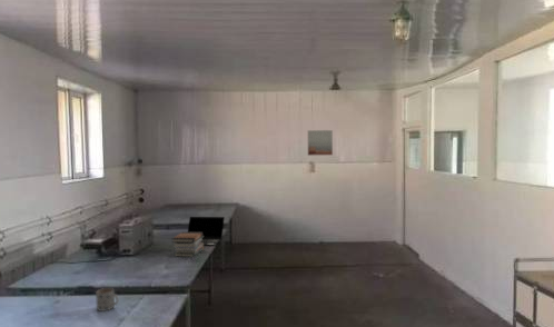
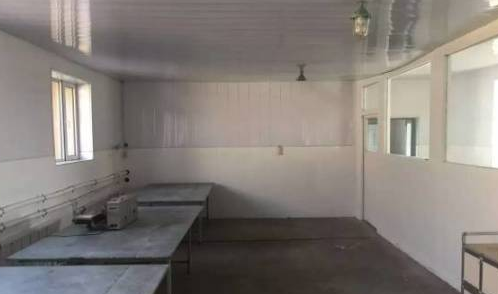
- book stack (188, 244)
- wall art (319, 142)
- laptop computer (201, 230)
- mug (108, 299)
